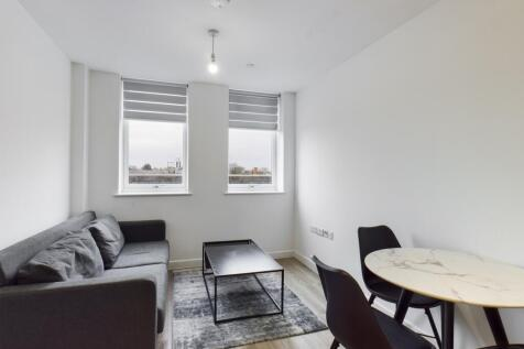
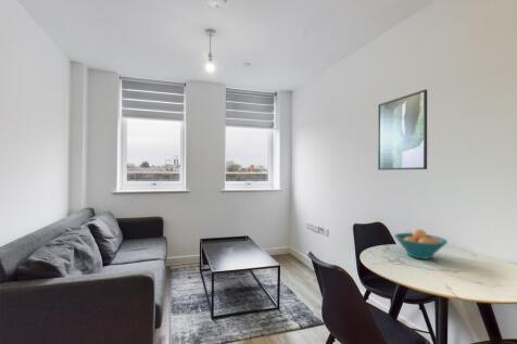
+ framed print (400, 133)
+ fruit bowl (419, 242)
